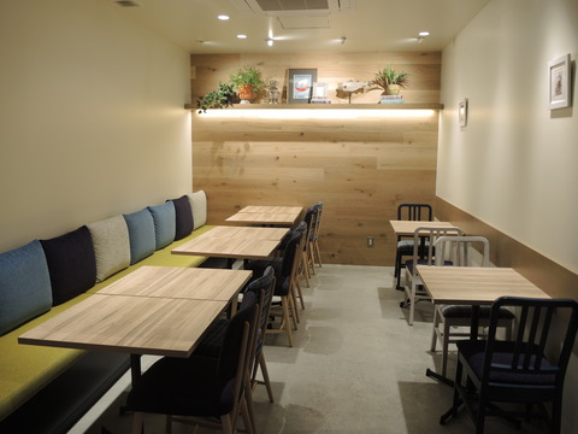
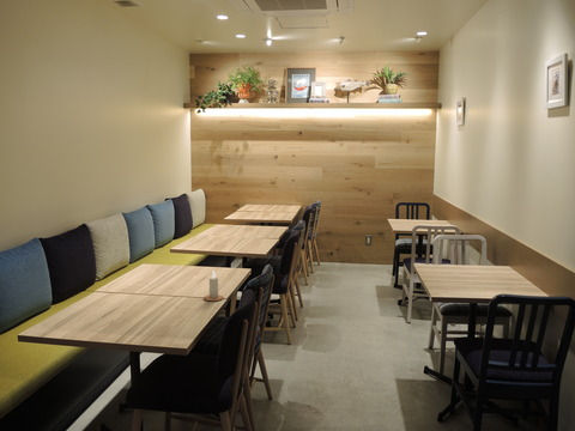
+ candle (213, 284)
